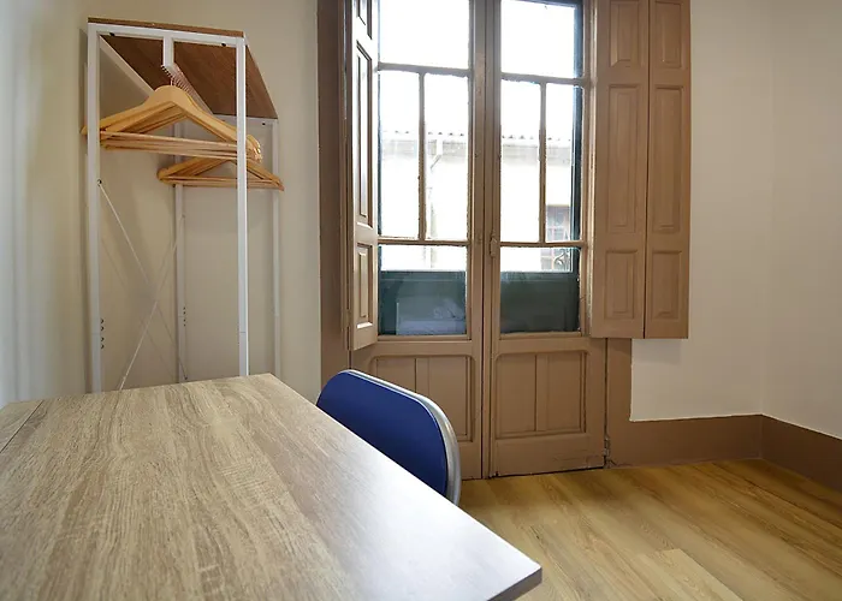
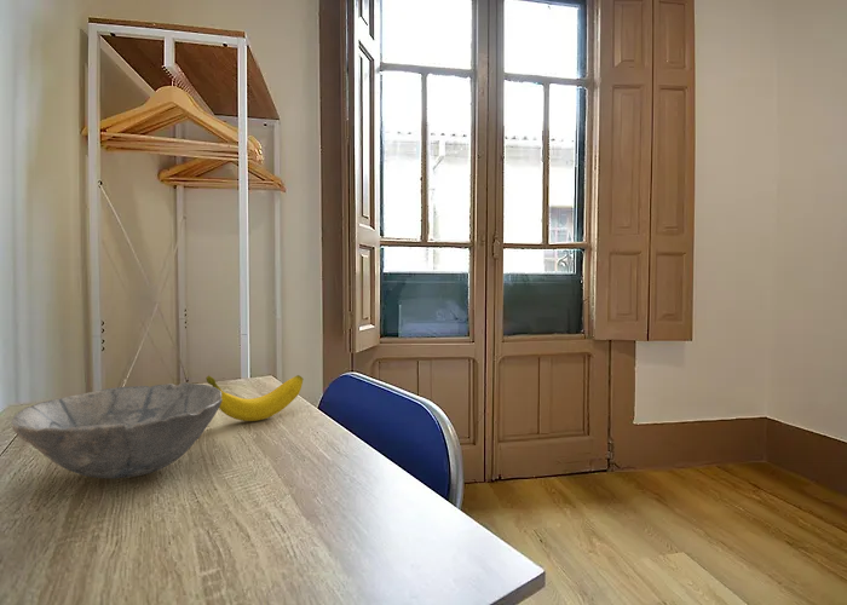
+ bowl (127, 434)
+ banana (259, 397)
